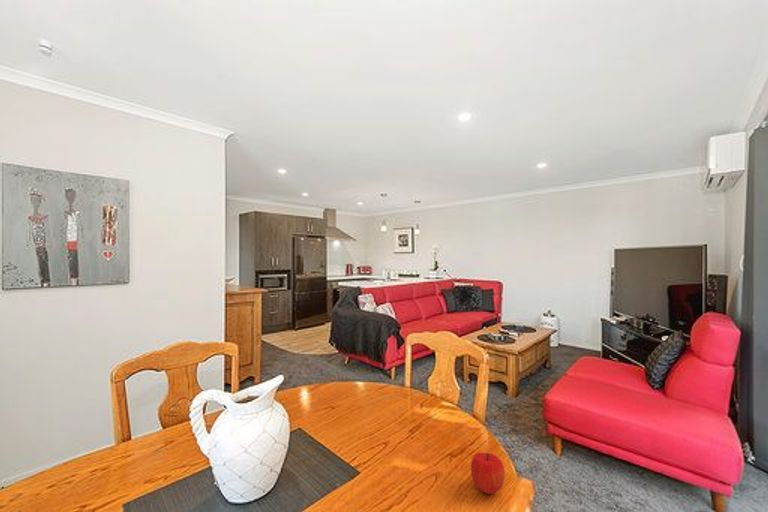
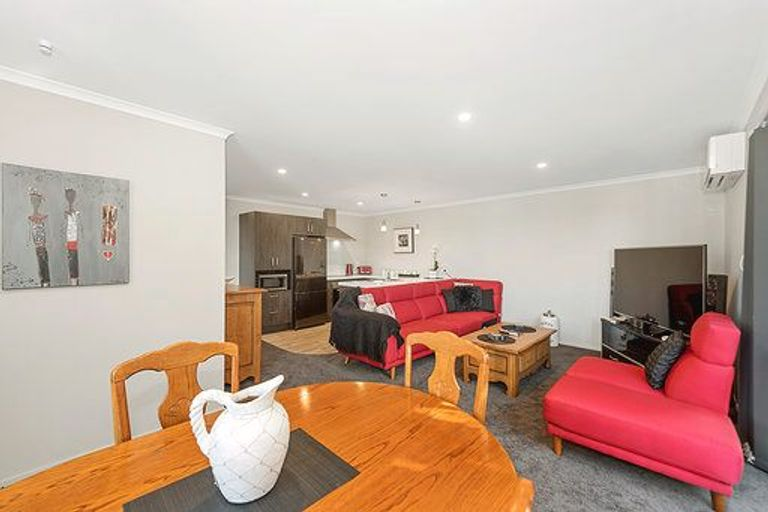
- fruit (487, 471)
